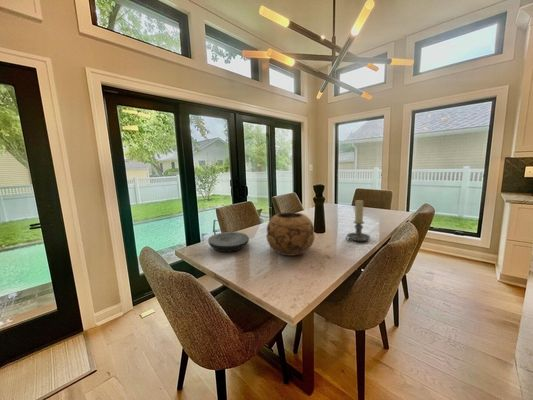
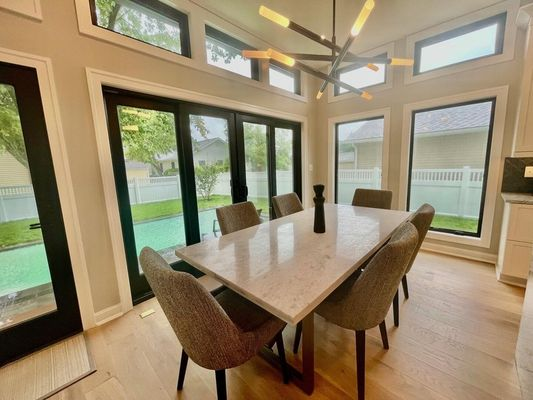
- decorative bowl (290, 233)
- plate (229, 242)
- candle holder (357, 219)
